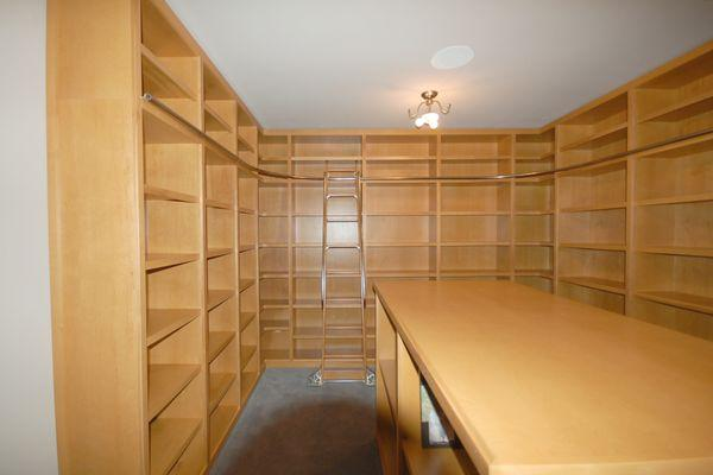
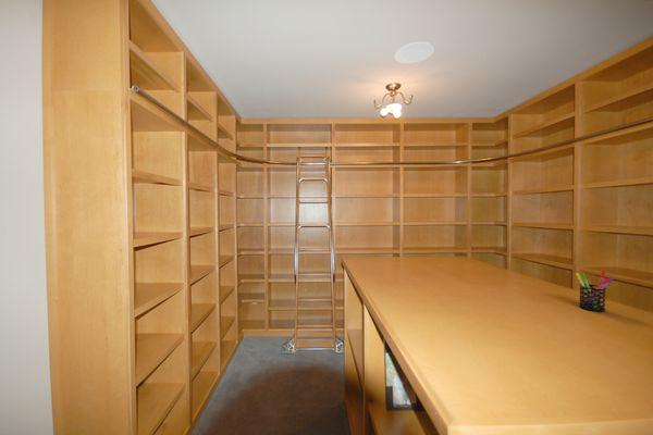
+ pen holder (591, 288)
